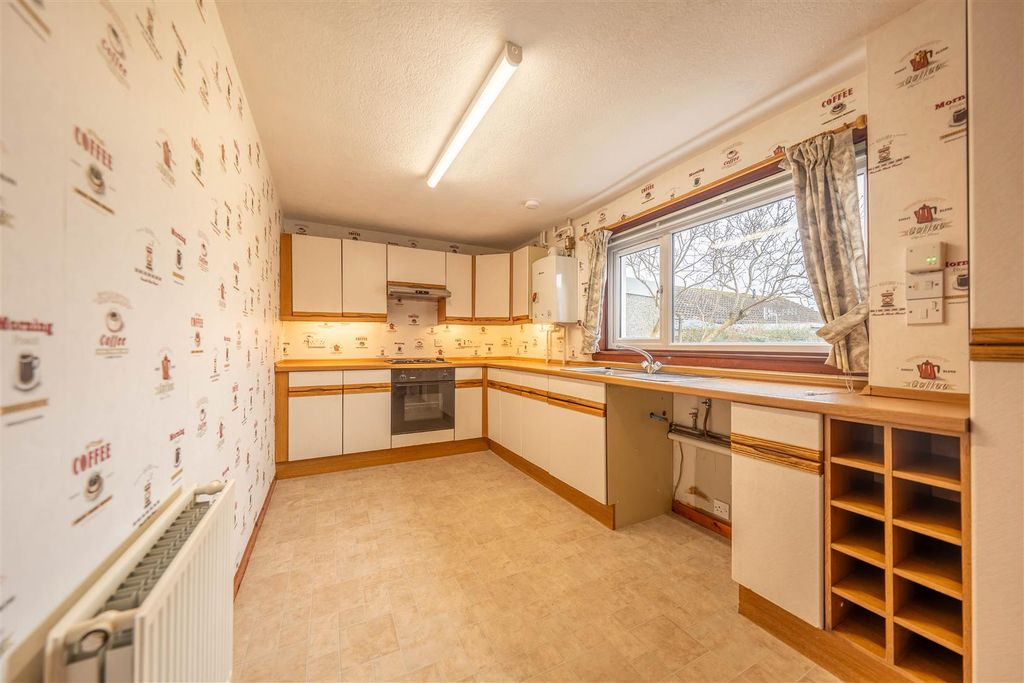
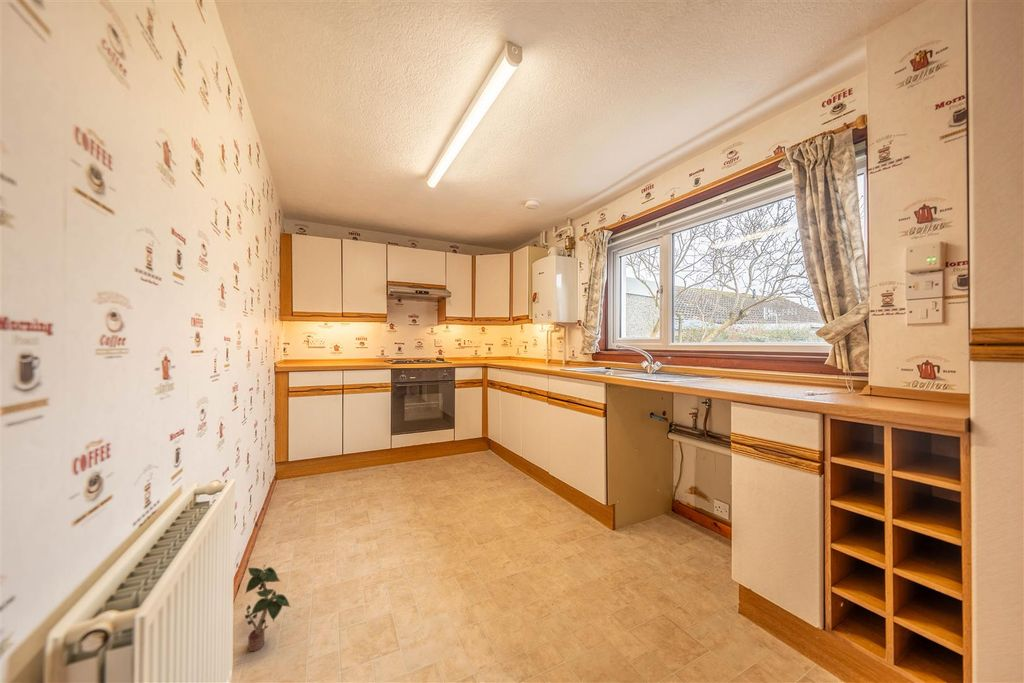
+ potted plant (266, 599)
